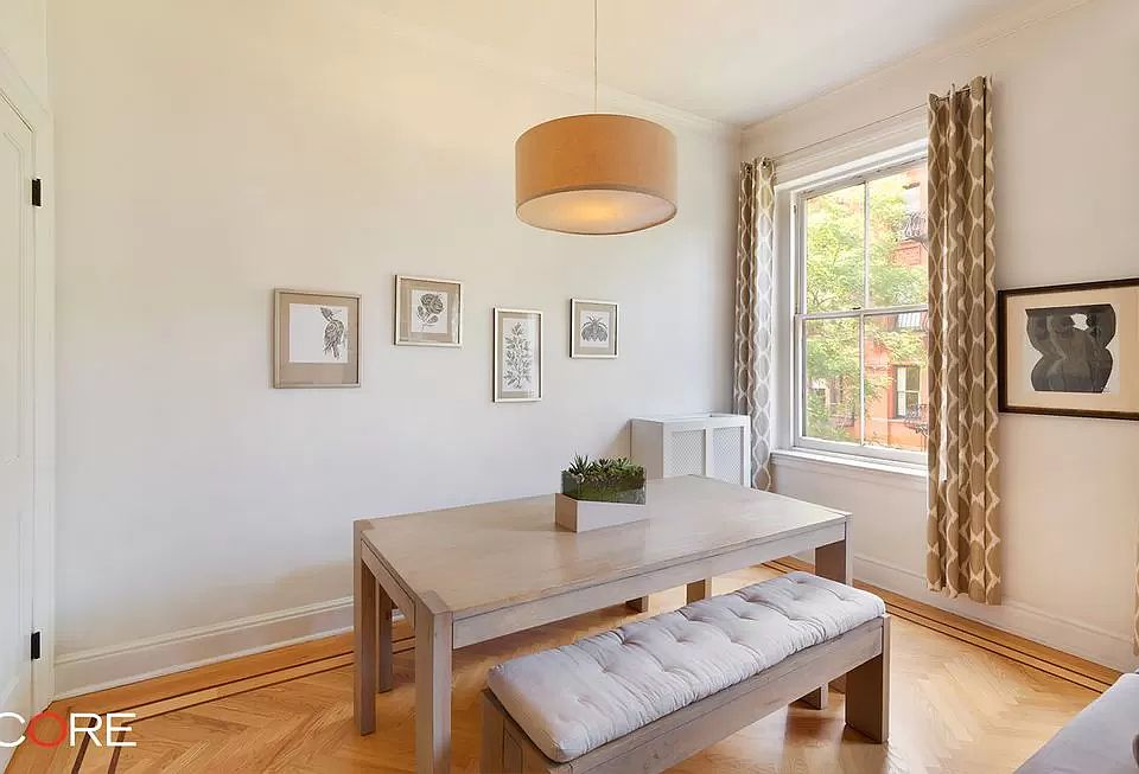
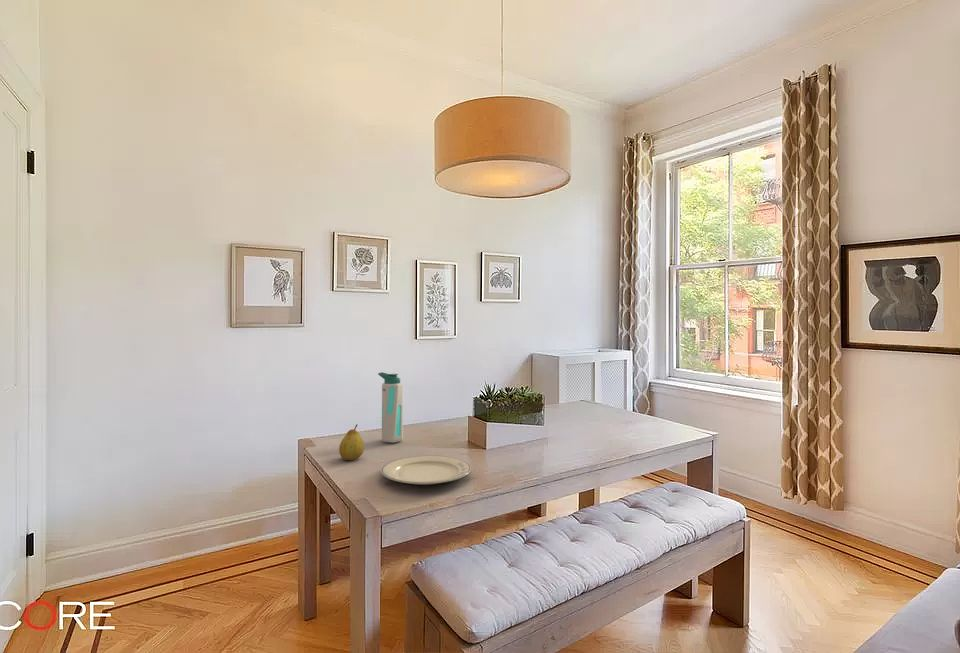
+ fruit (351, 442)
+ chinaware (426, 471)
+ water bottle (390, 406)
